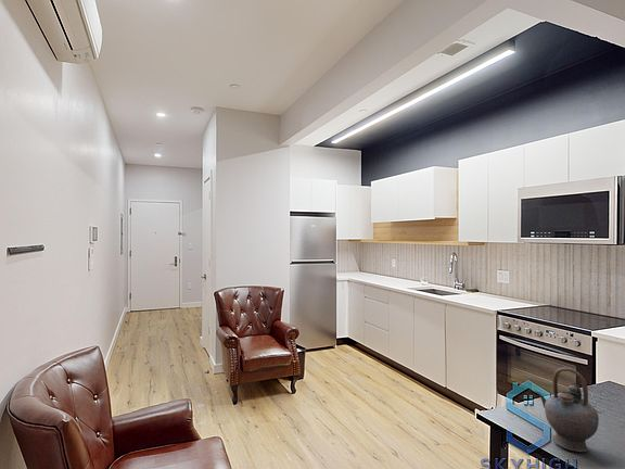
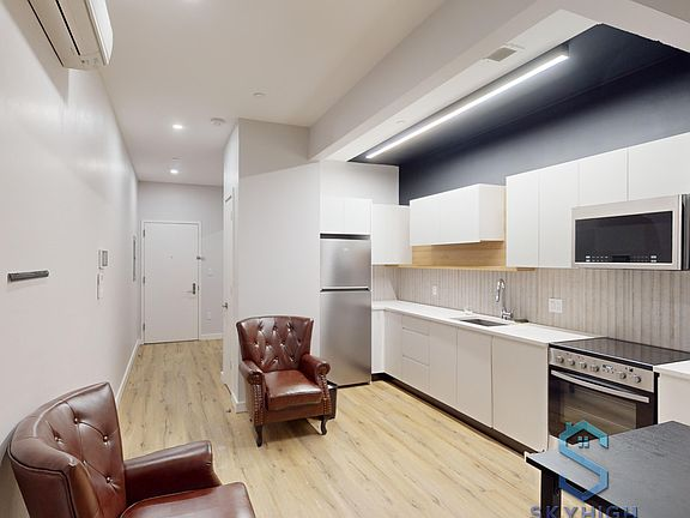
- teapot (564, 404)
